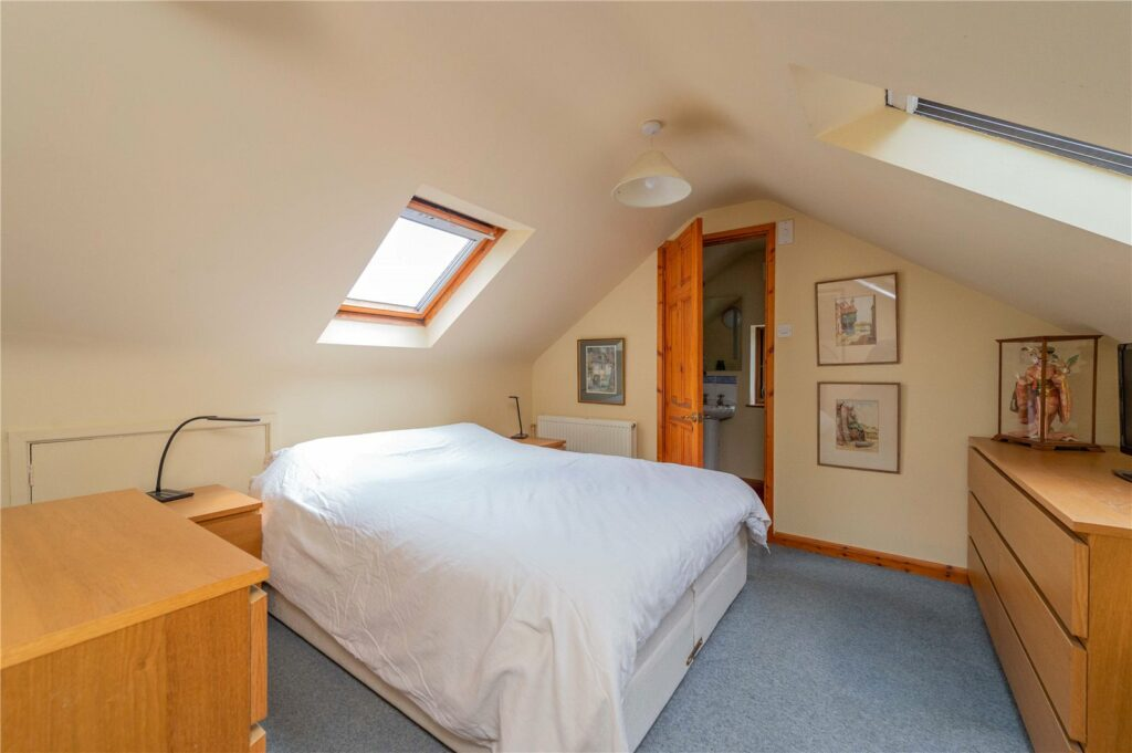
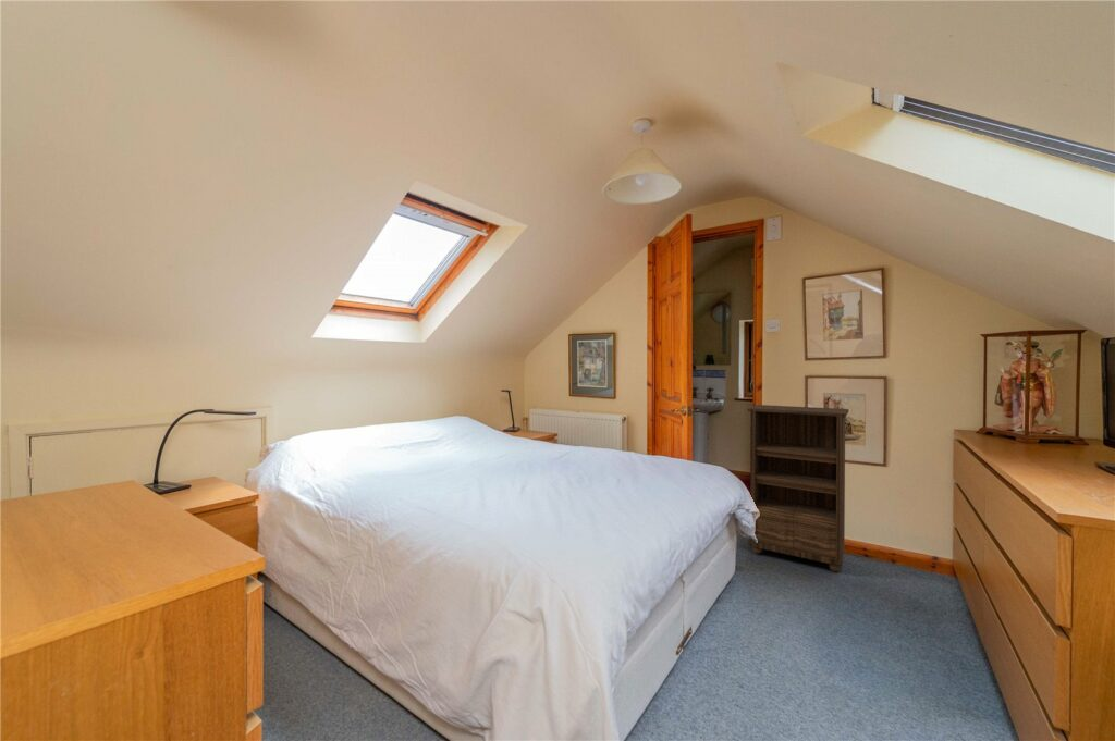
+ bookshelf (797, 482)
